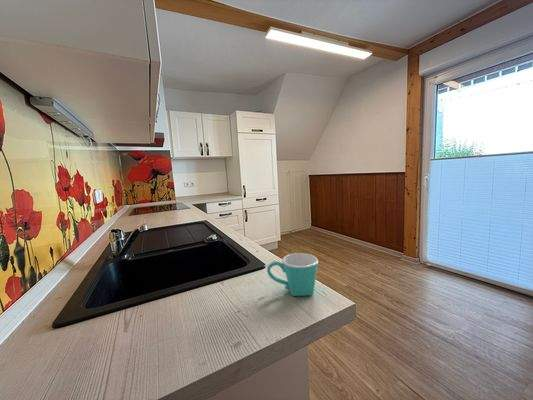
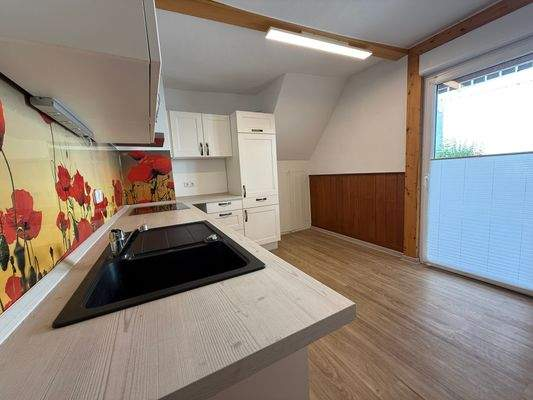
- mug (292, 275)
